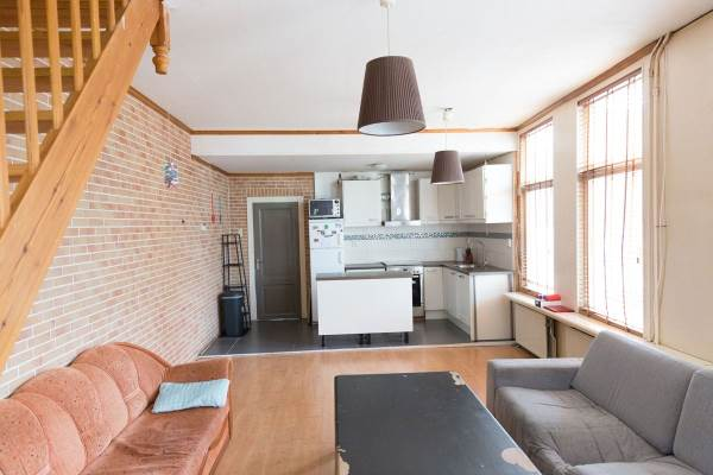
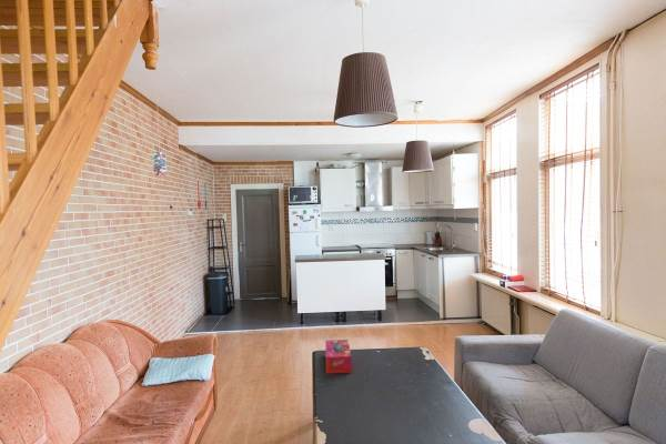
+ tissue box (337, 355)
